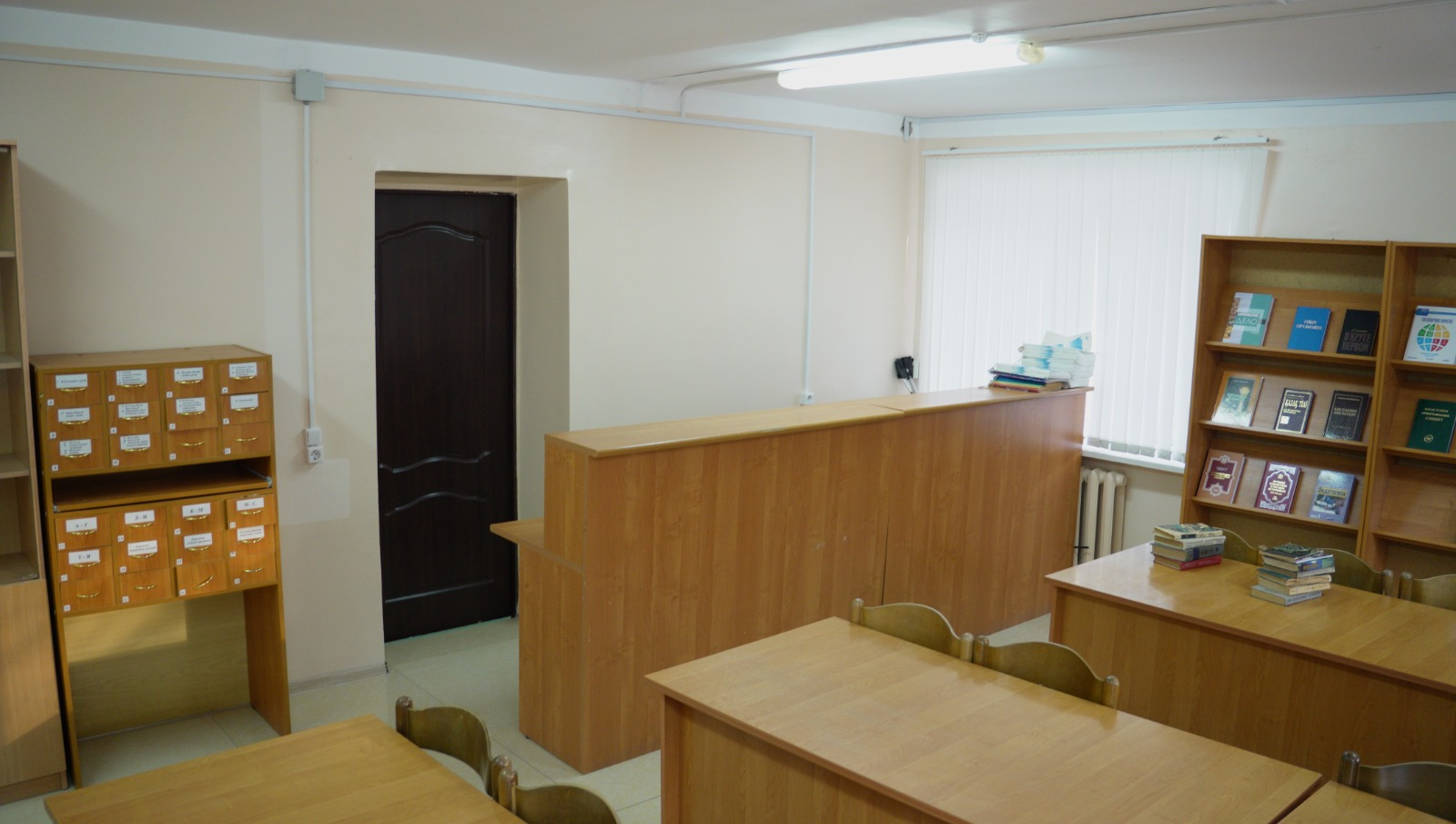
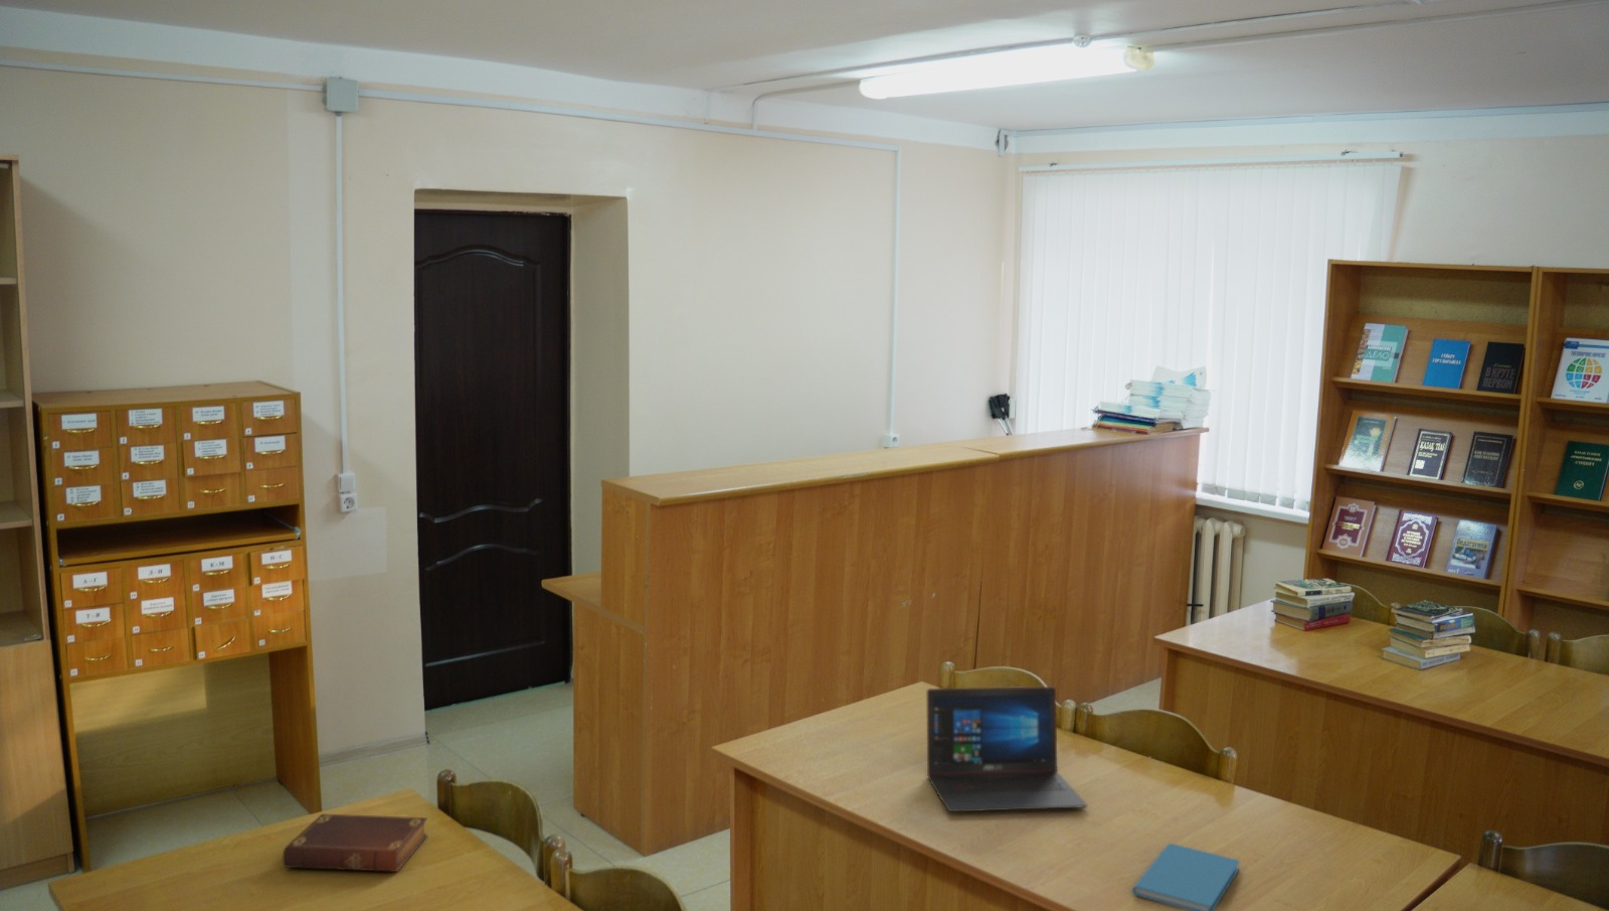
+ book (357, 842)
+ laptop (1005, 747)
+ book (1187, 877)
